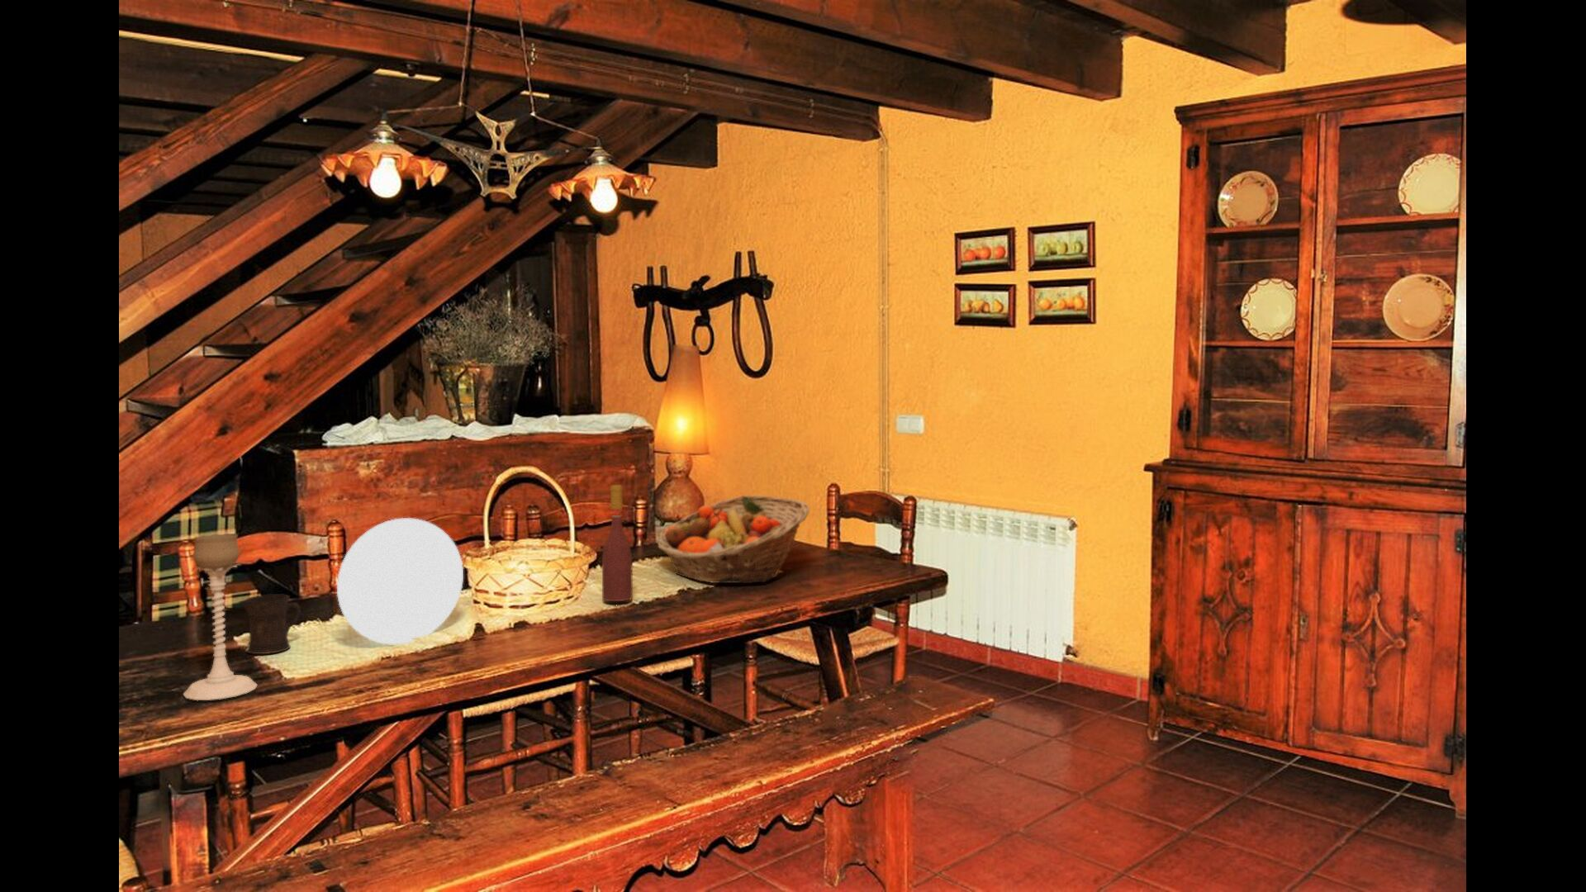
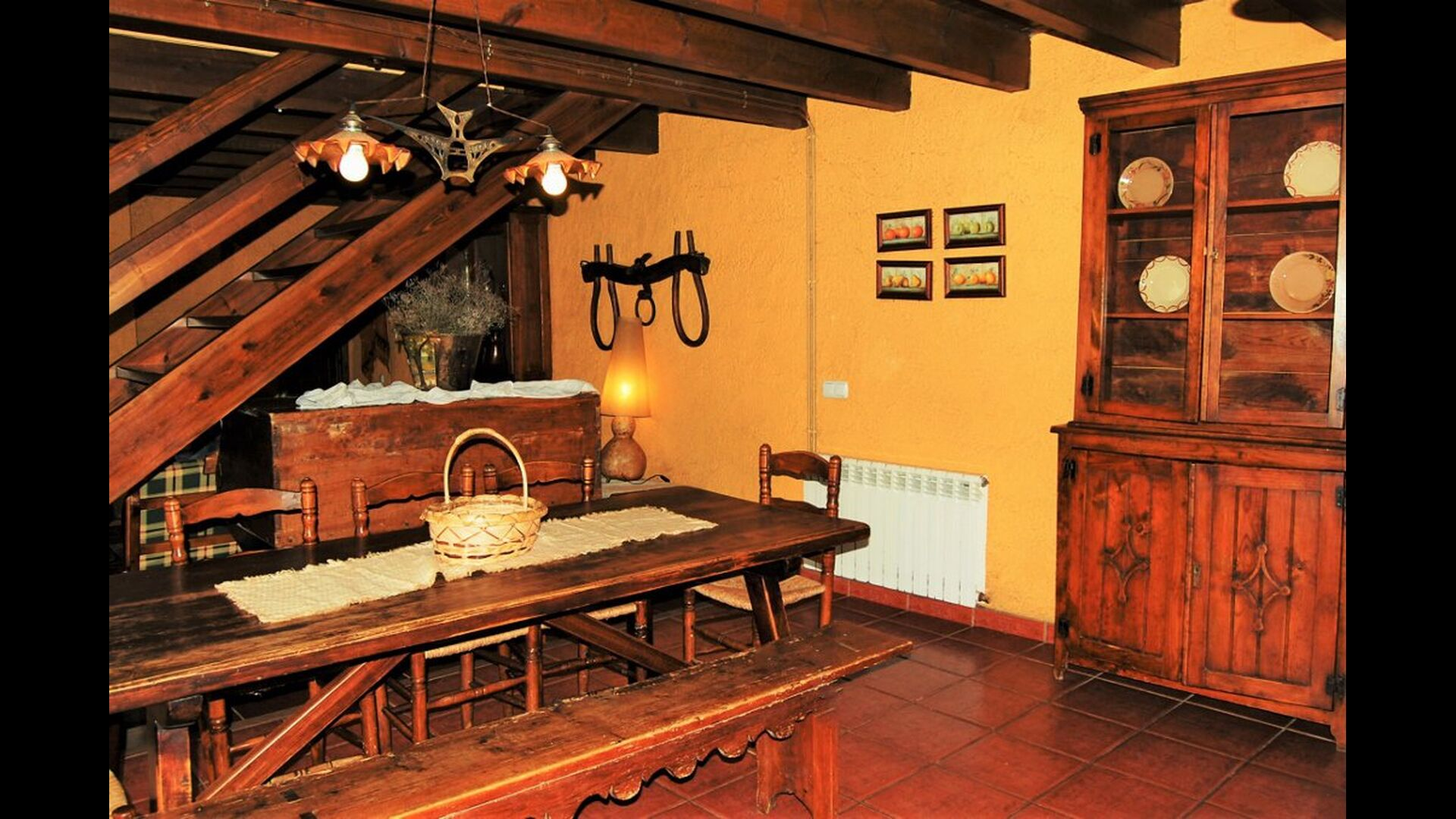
- wine bottle (617, 543)
- mug (270, 623)
- fruit basket (733, 537)
- plate (403, 582)
- candle holder (218, 613)
